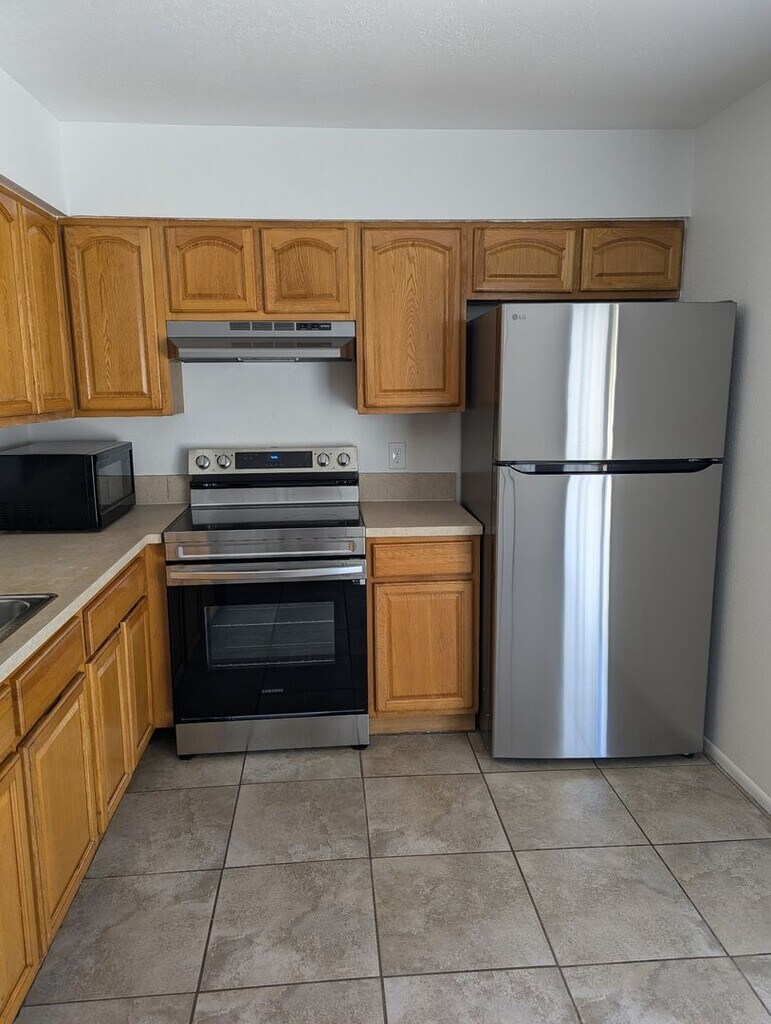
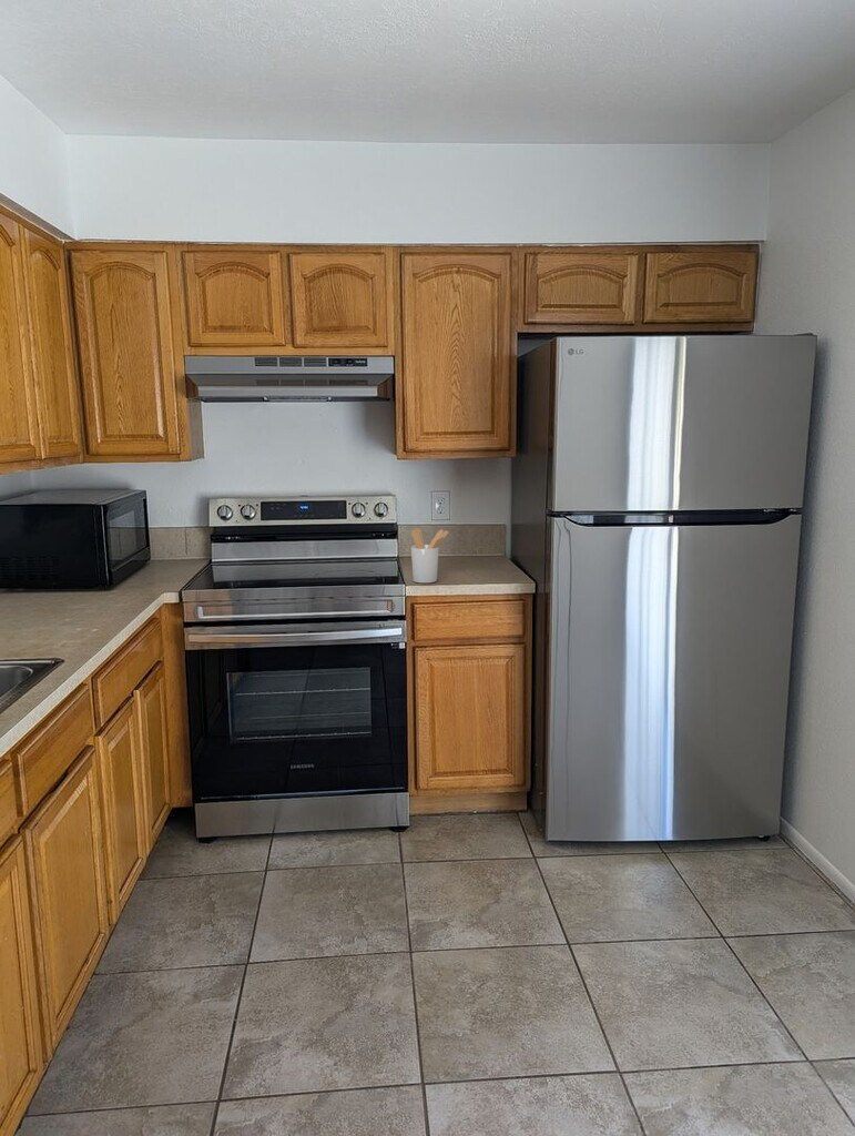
+ utensil holder (430, 555)
